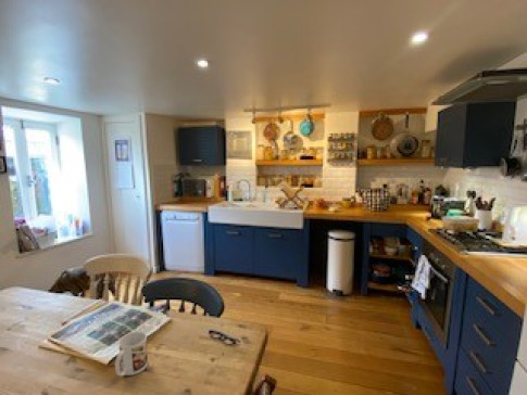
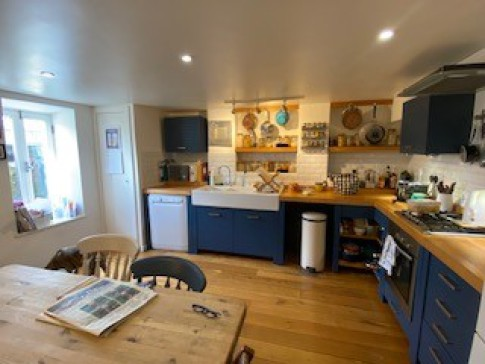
- mug (129, 356)
